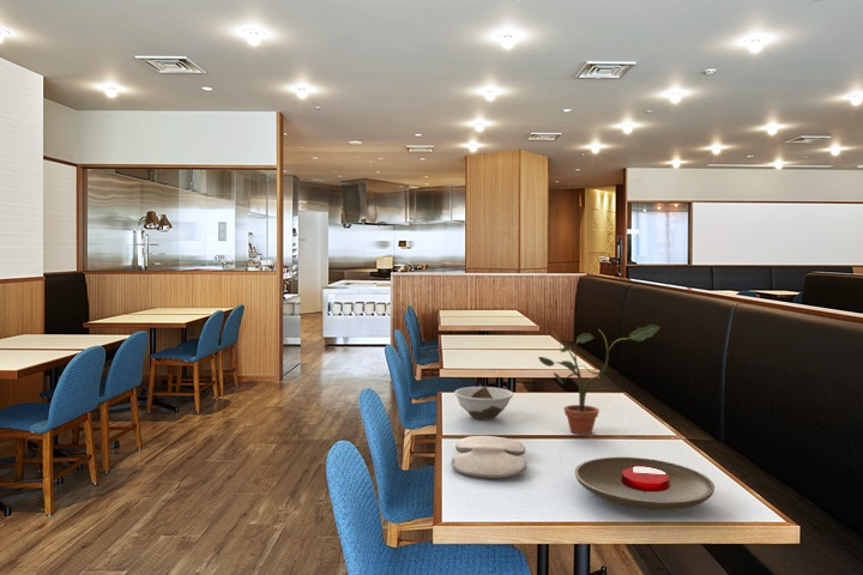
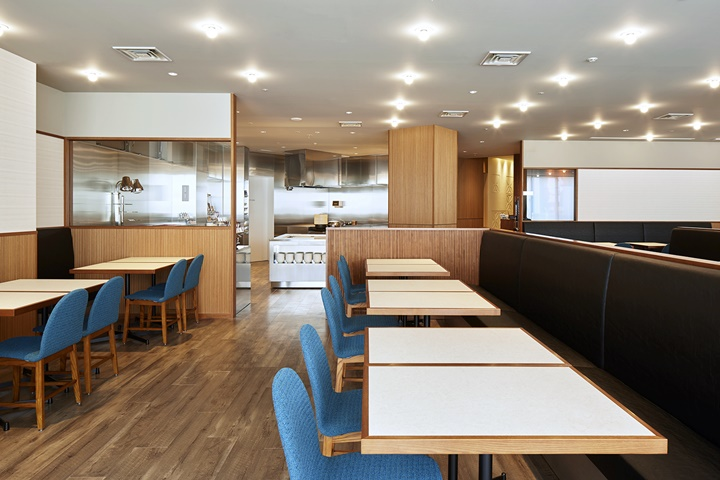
- bowl (483, 404)
- plate (641, 484)
- paint palette (489, 454)
- potted plant (592, 377)
